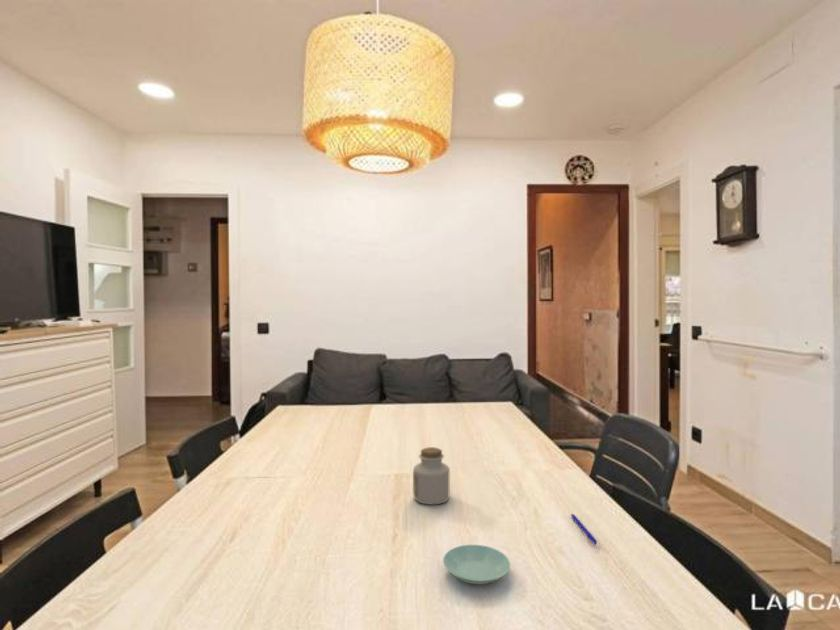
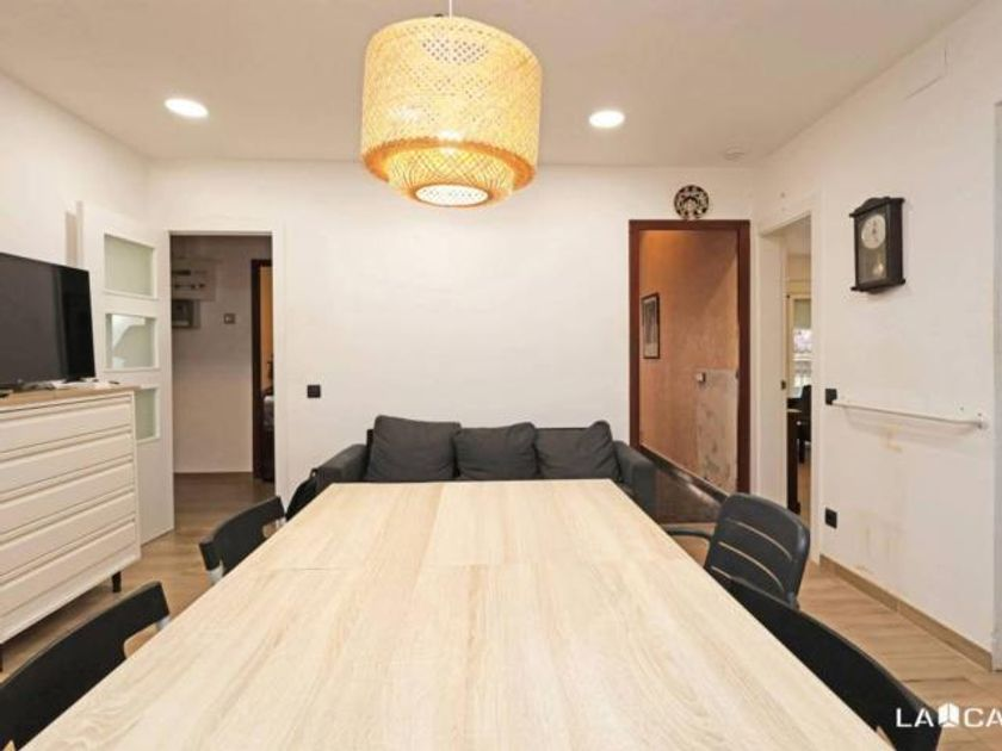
- saucer (476, 567)
- jar (431, 473)
- pen (582, 527)
